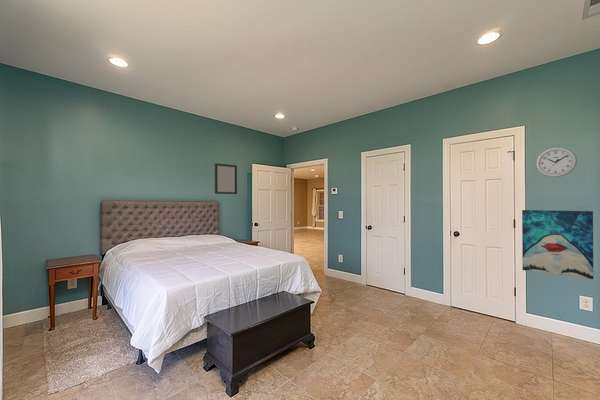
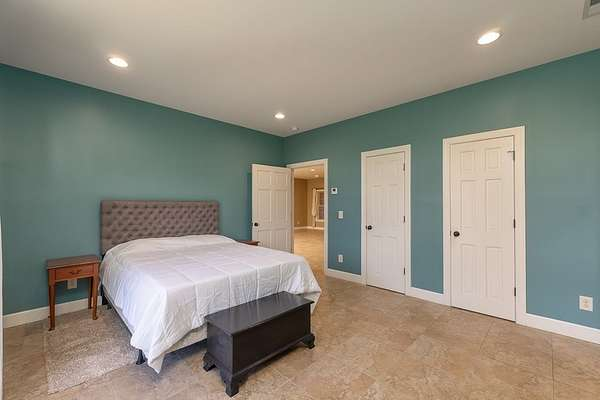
- wall art (555, 242)
- wall clock (555, 162)
- home mirror (226, 179)
